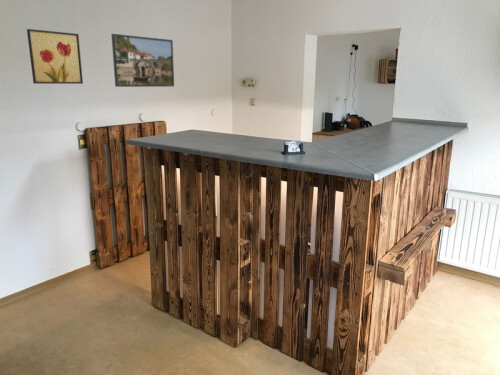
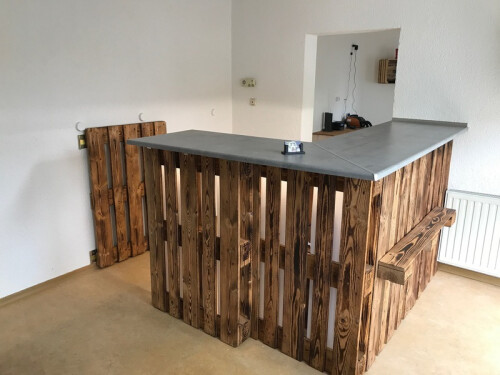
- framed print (145, 62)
- wall art (56, 58)
